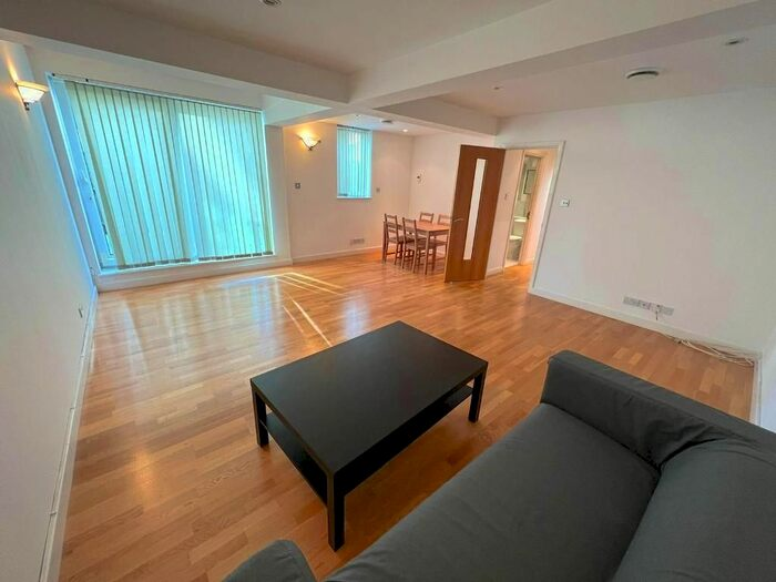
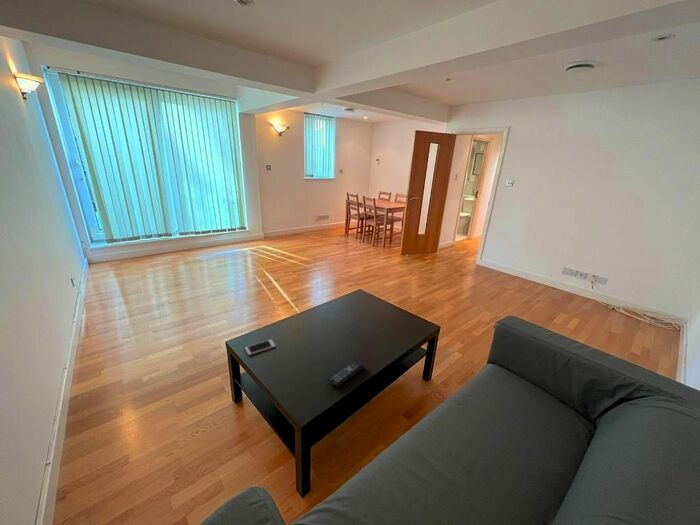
+ remote control (347, 372)
+ cell phone (260, 346)
